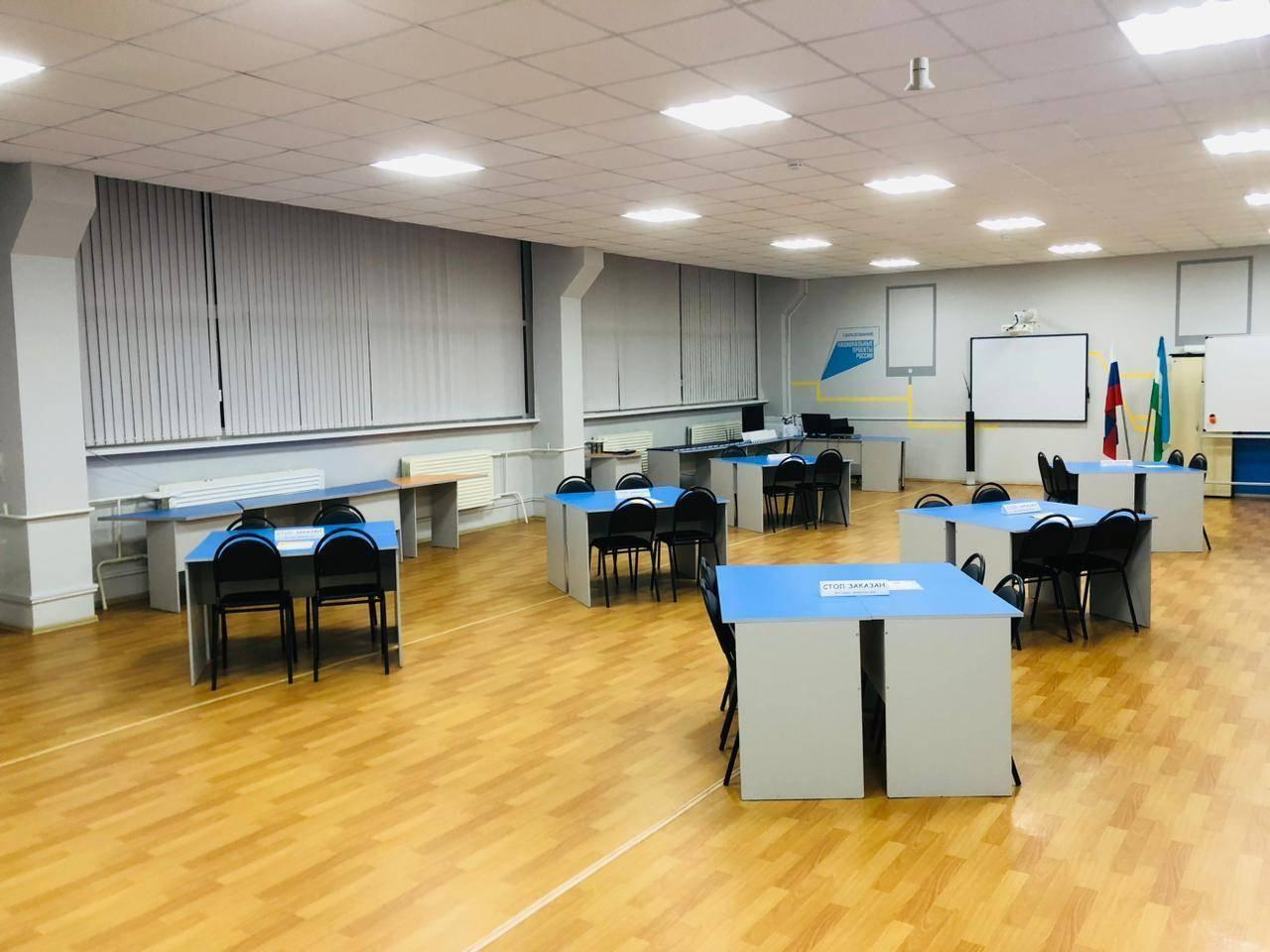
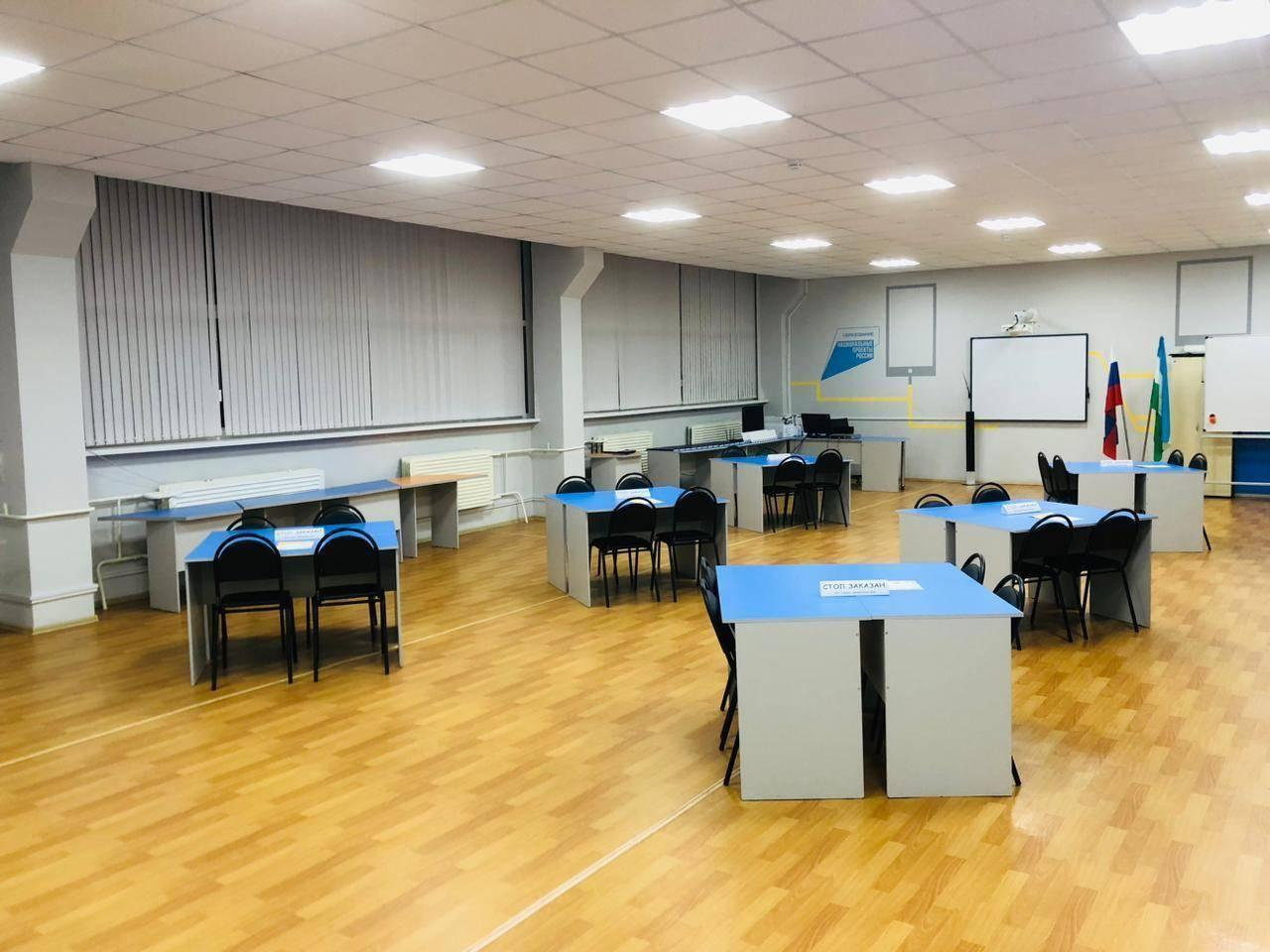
- knight helmet (919, 76)
